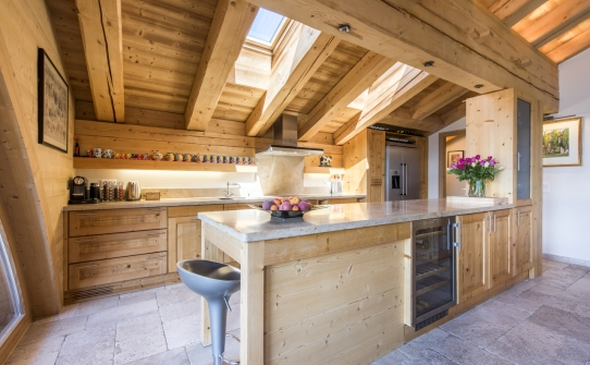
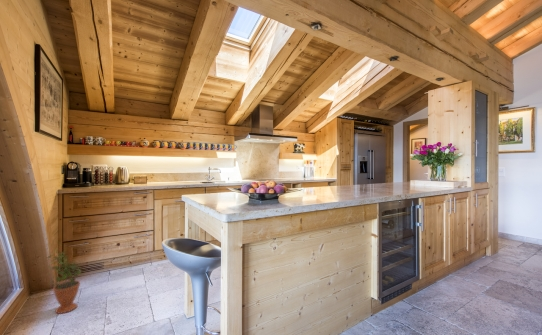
+ potted plant (63, 279)
